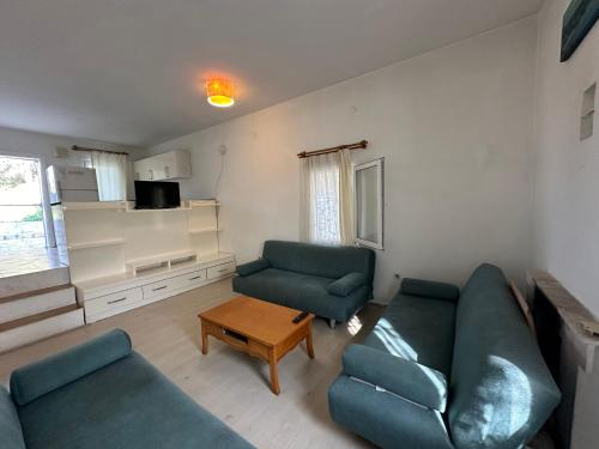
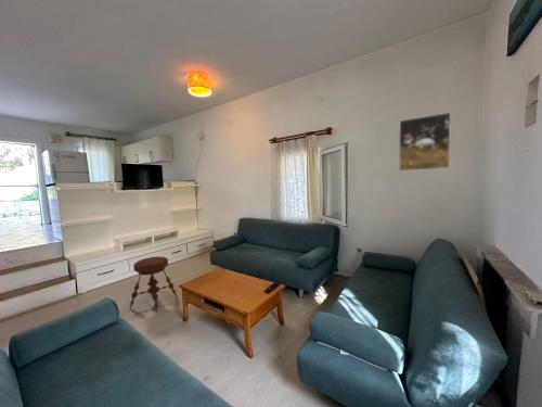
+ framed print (423, 143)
+ stool (152, 281)
